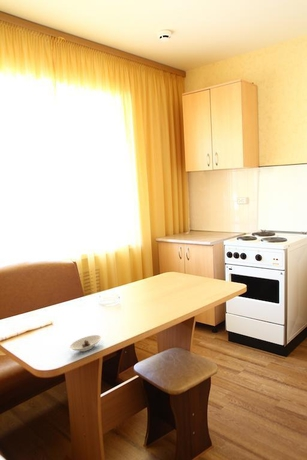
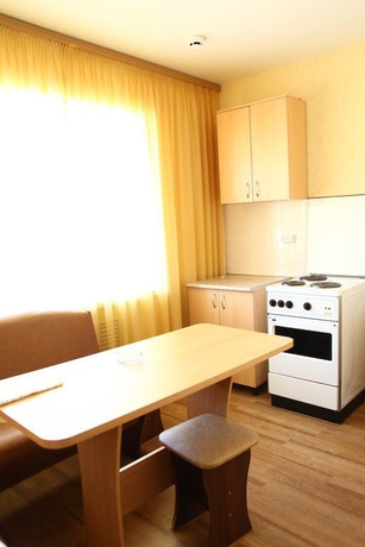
- saucer (86, 344)
